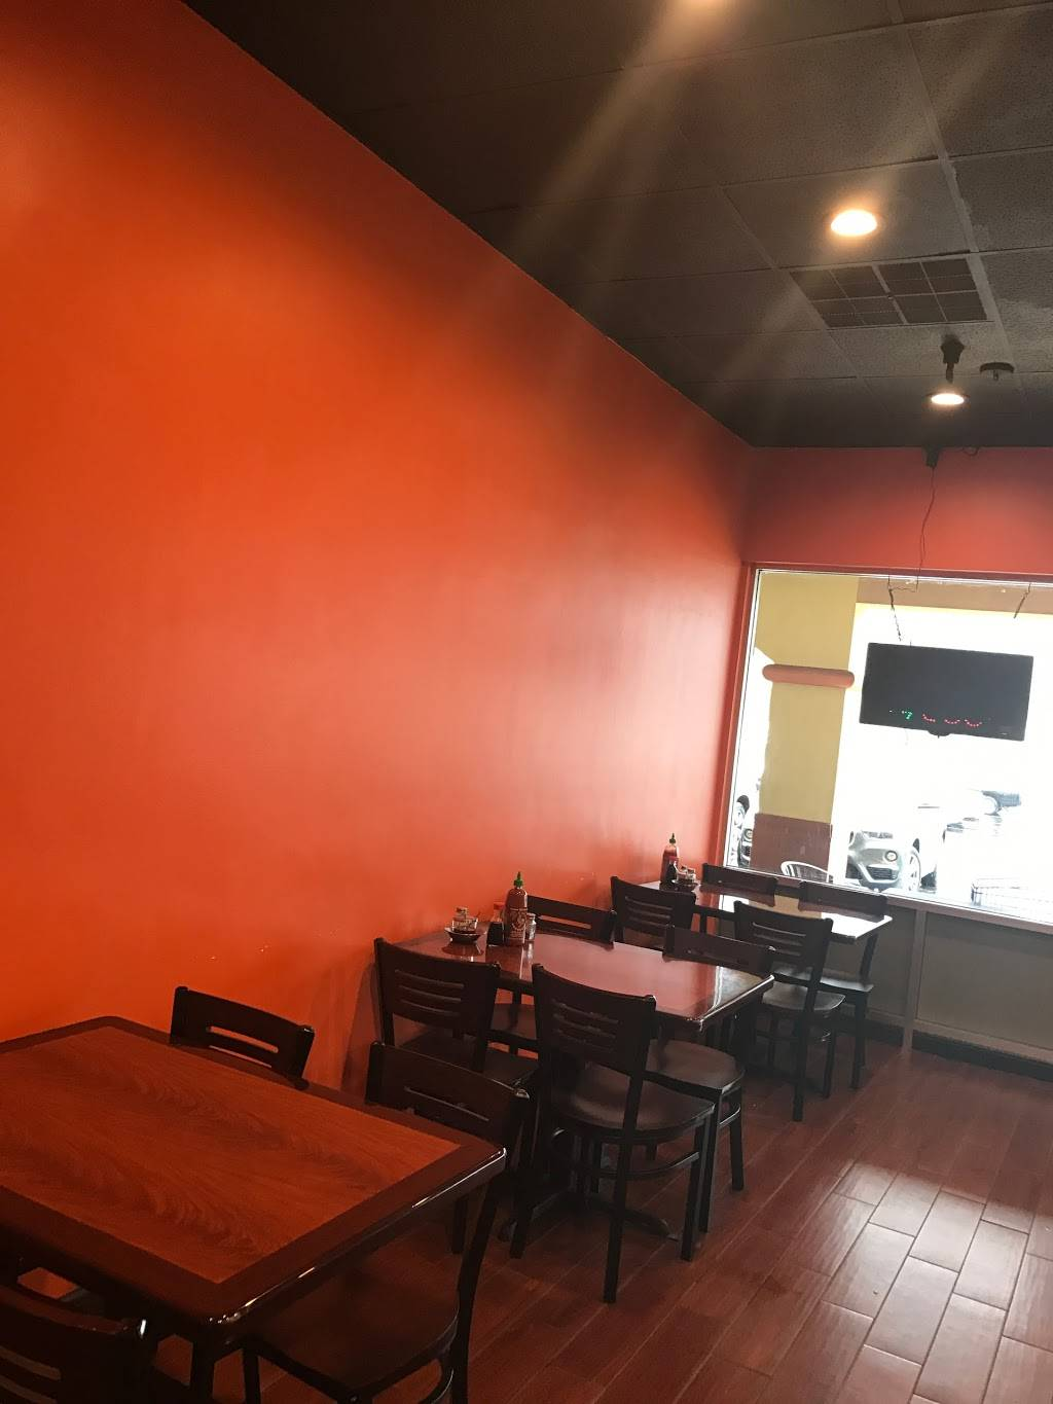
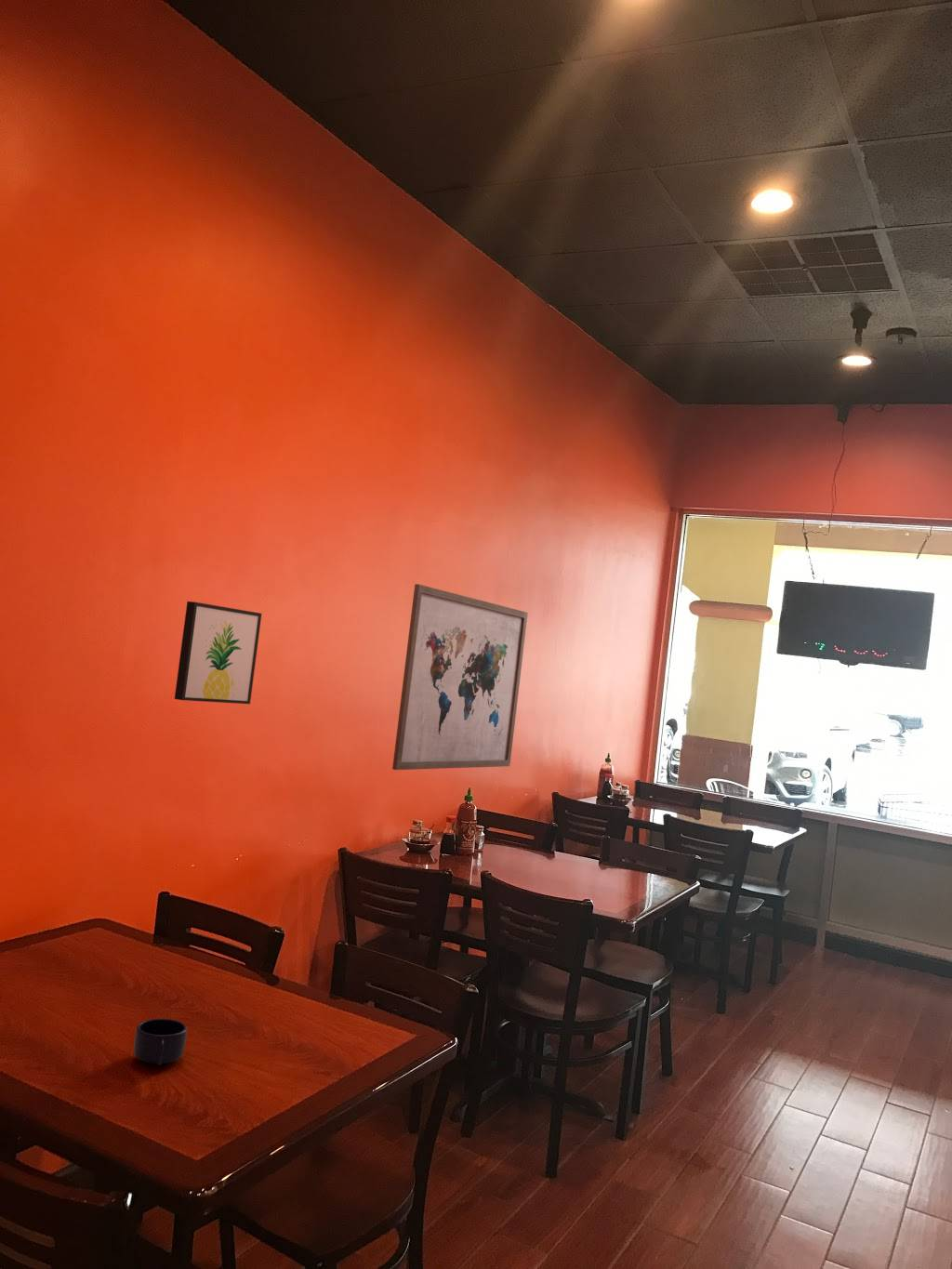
+ wall art (219, 654)
+ mug (160, 1045)
+ wall art (466, 683)
